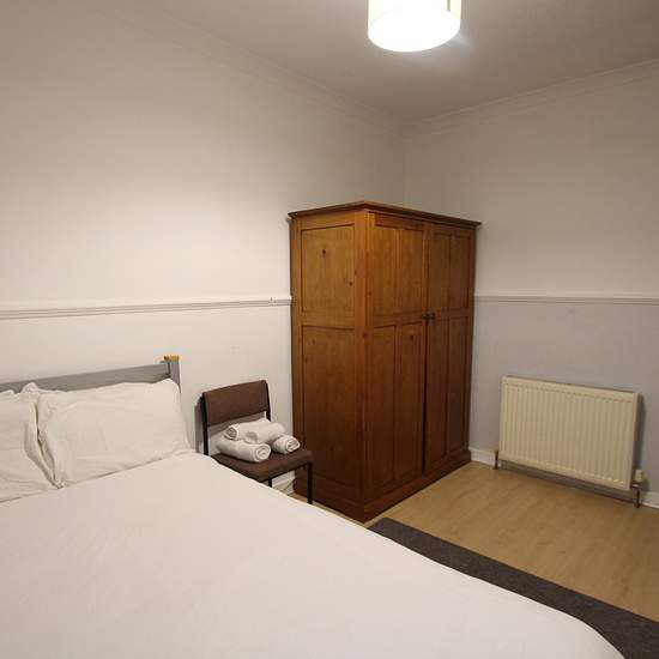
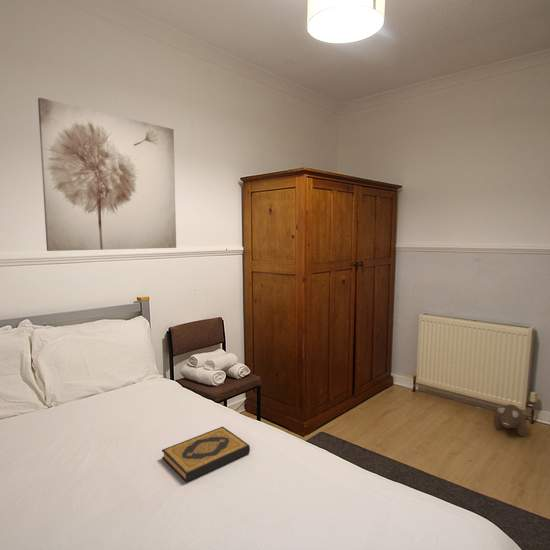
+ plush toy (510, 418)
+ wall art (116, 183)
+ hardback book (206, 451)
